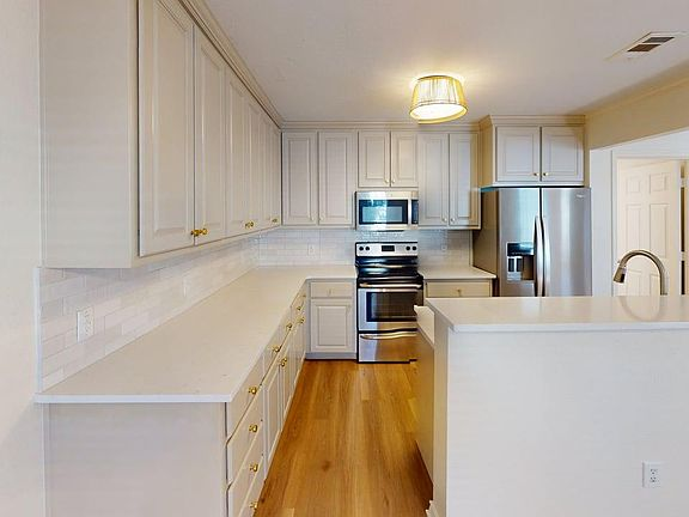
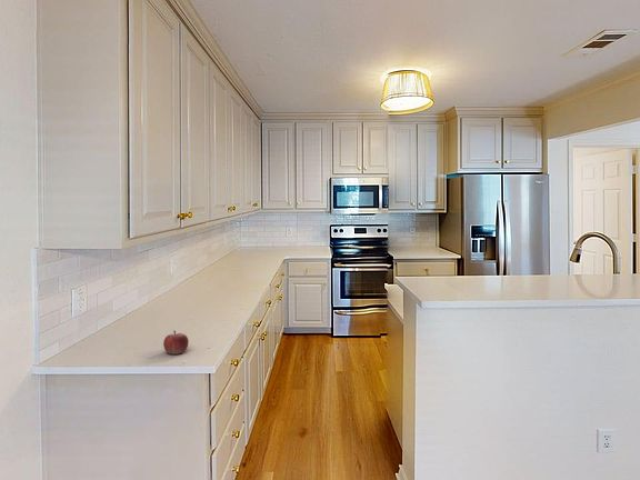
+ fruit (176, 341)
